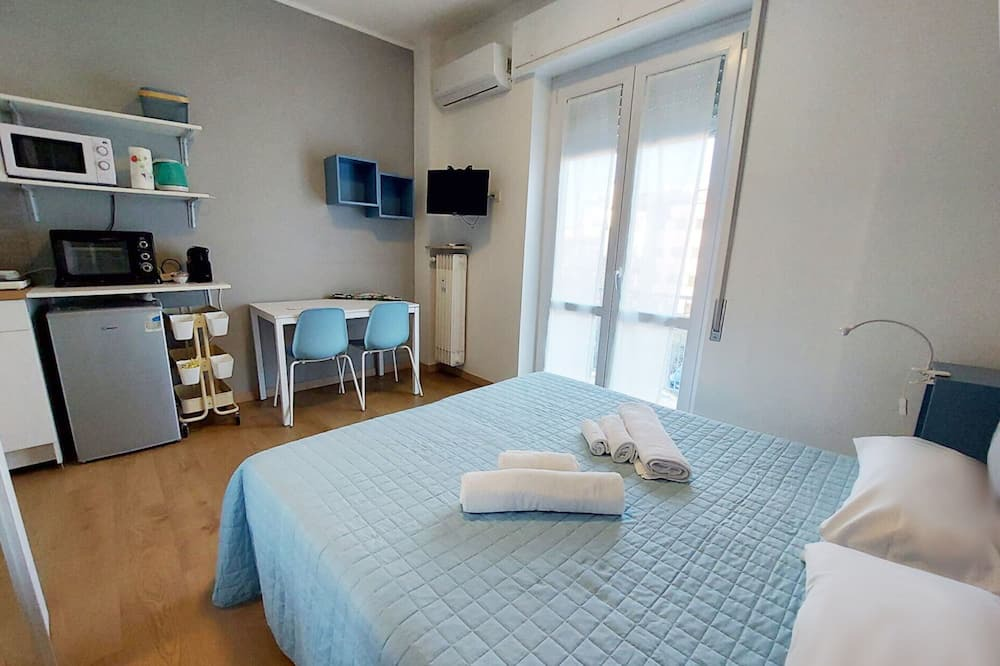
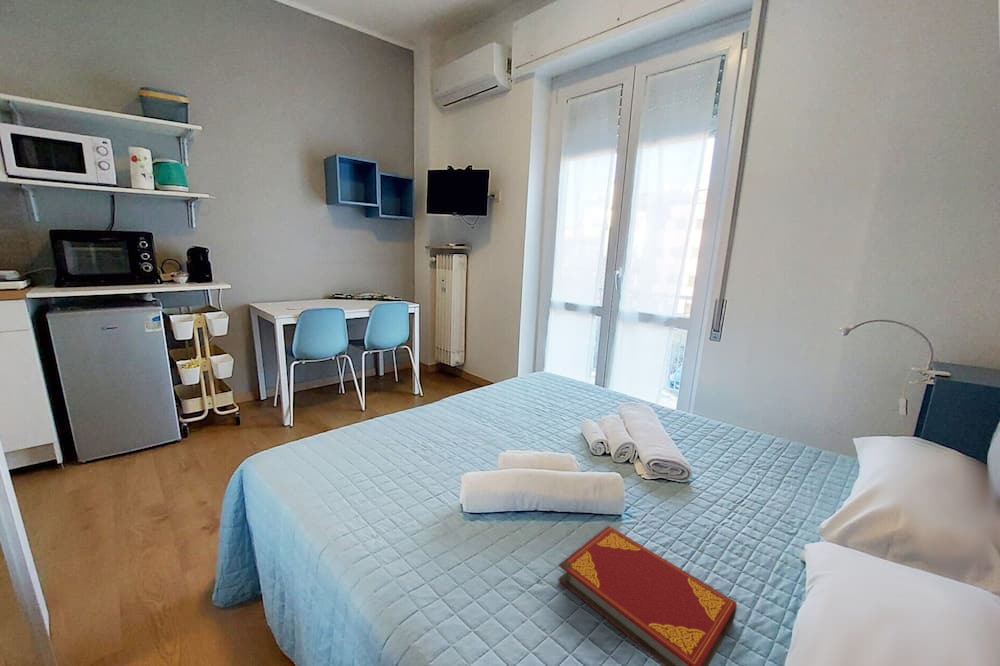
+ hardback book (643, 590)
